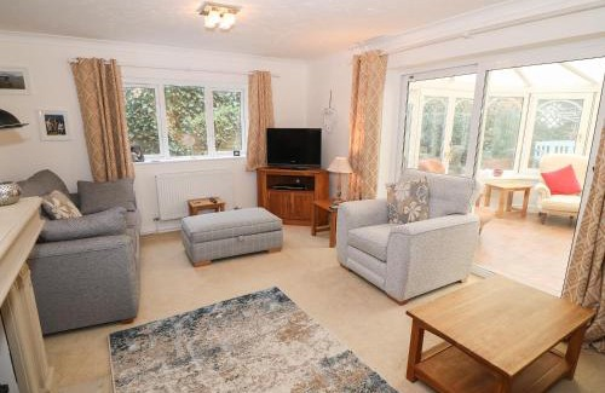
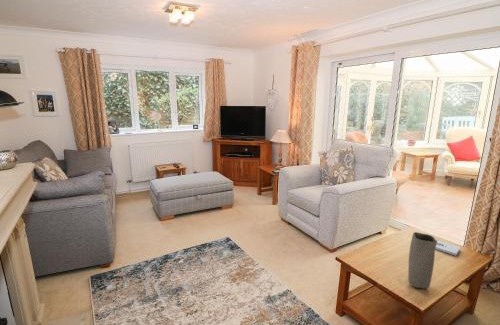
+ vase (420, 261)
+ notepad (440, 245)
